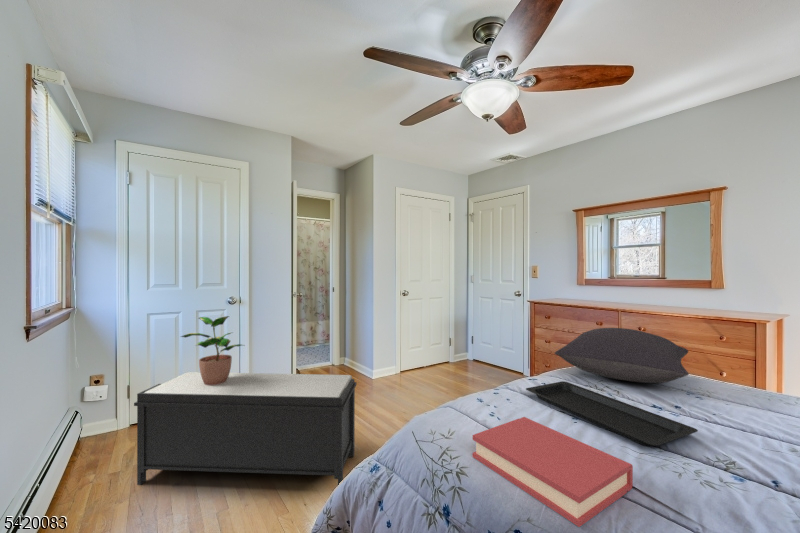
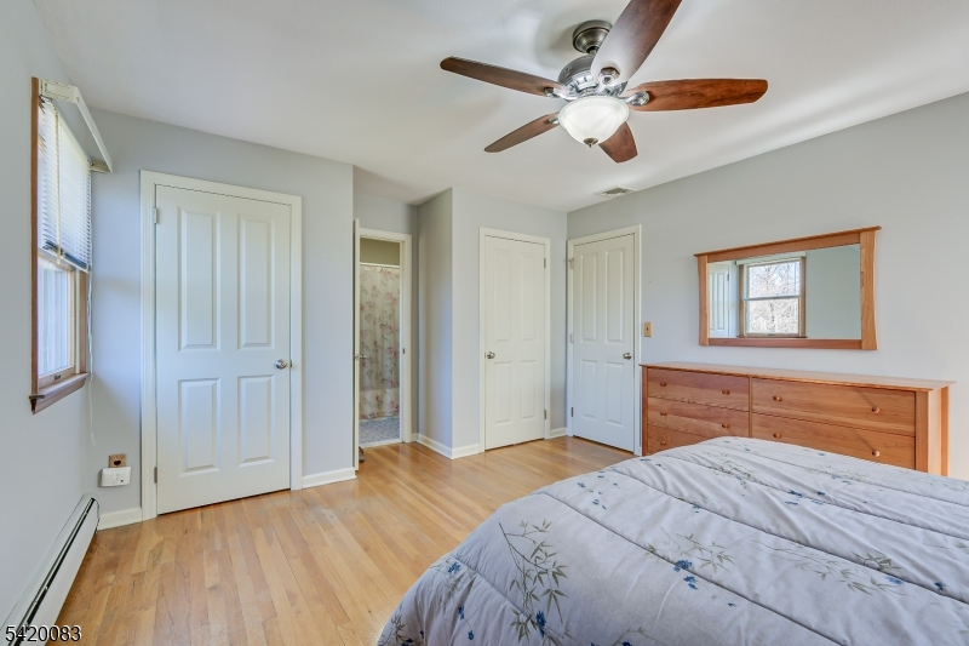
- potted plant (216, 348)
- pillow (622, 353)
- bench (254, 425)
- serving tray (599, 409)
- hardback book (546, 459)
